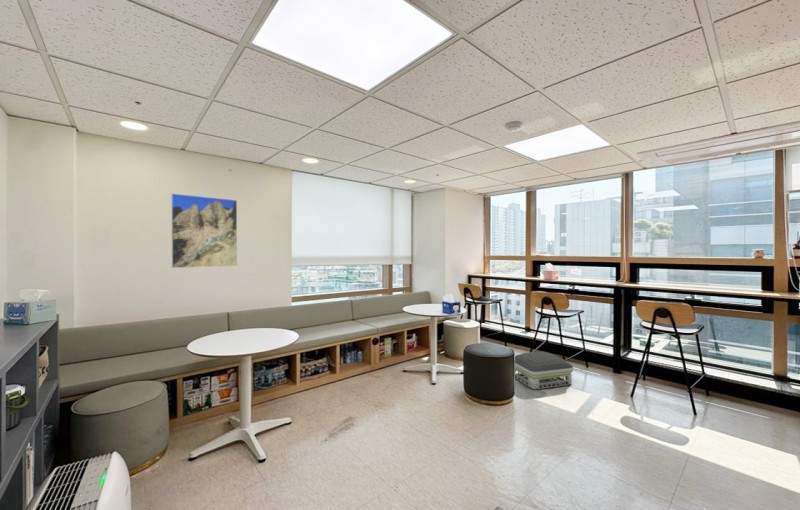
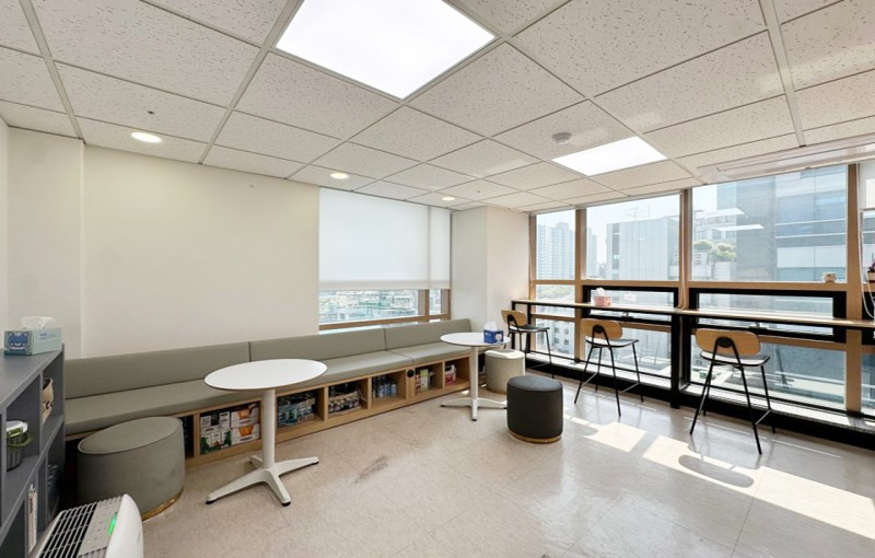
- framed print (206, 232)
- air purifier (540, 367)
